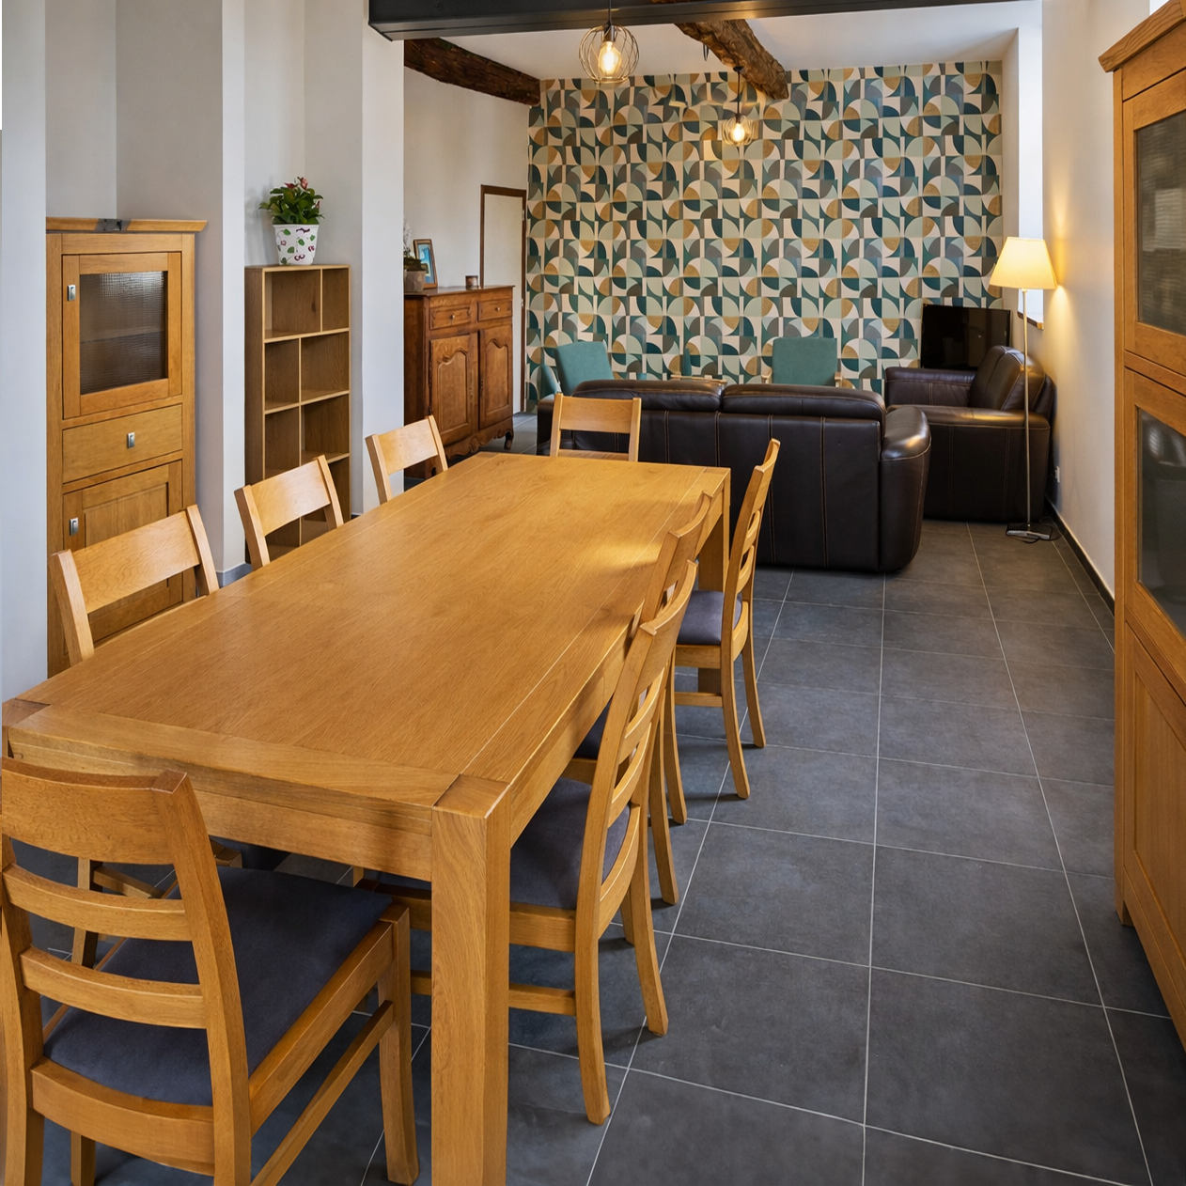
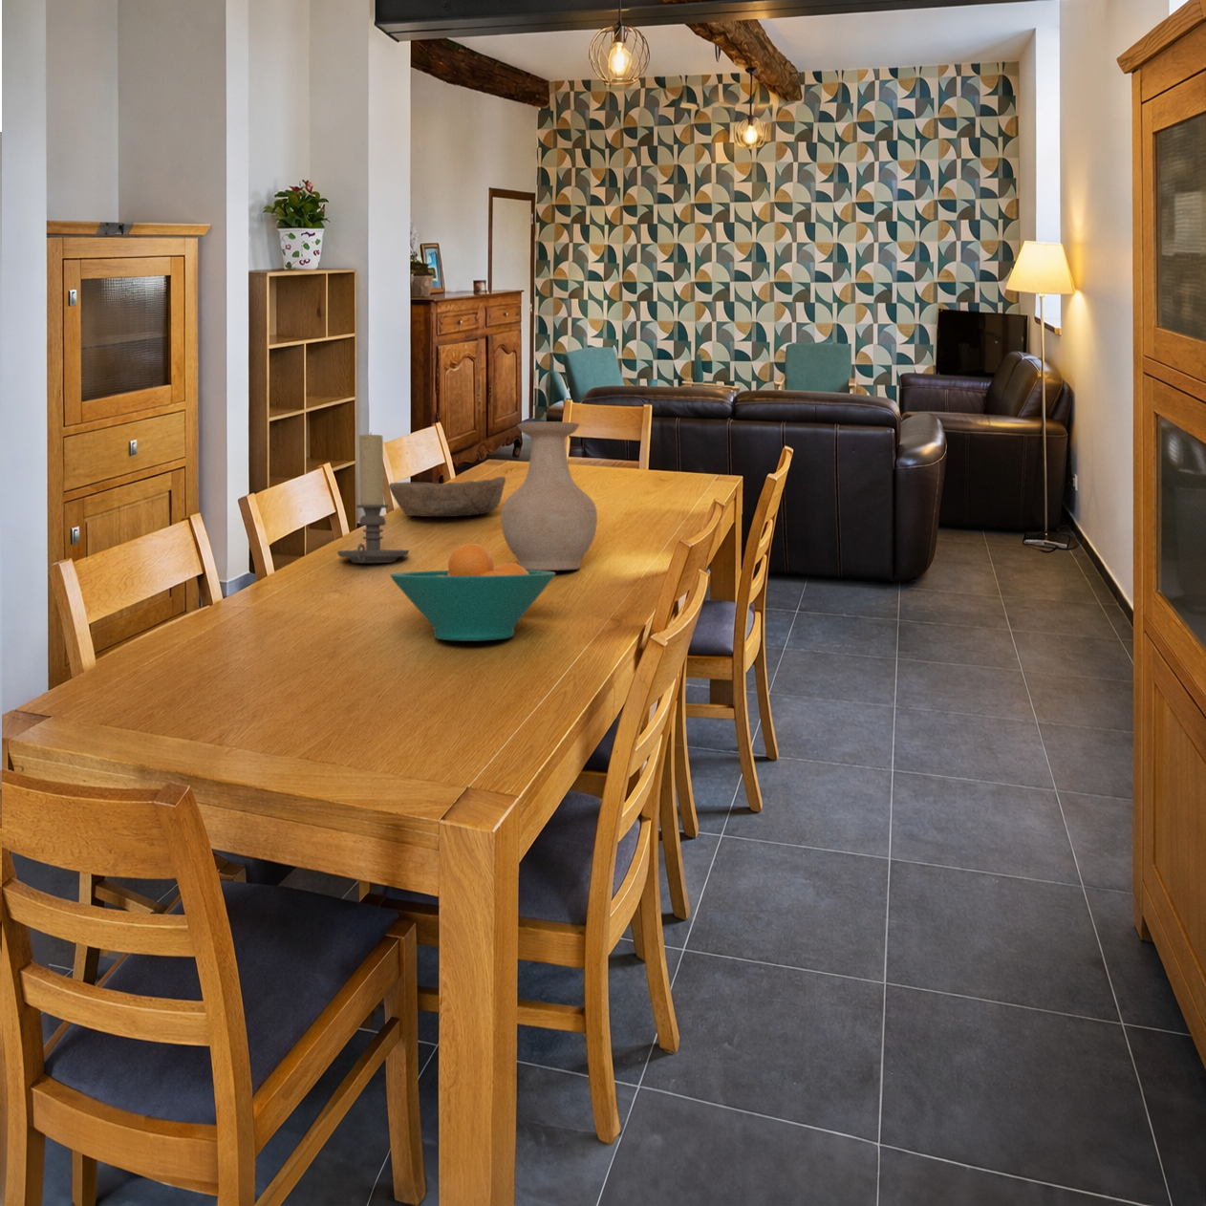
+ vase (549, 497)
+ candle holder (369, 497)
+ bowl (448, 496)
+ fruit bowl (473, 591)
